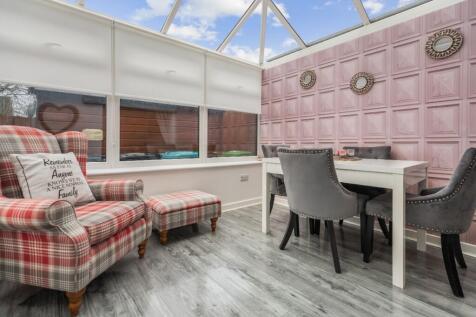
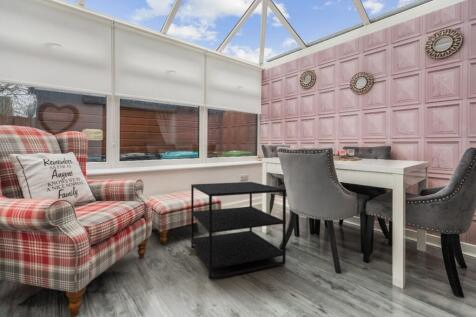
+ side table (234, 220)
